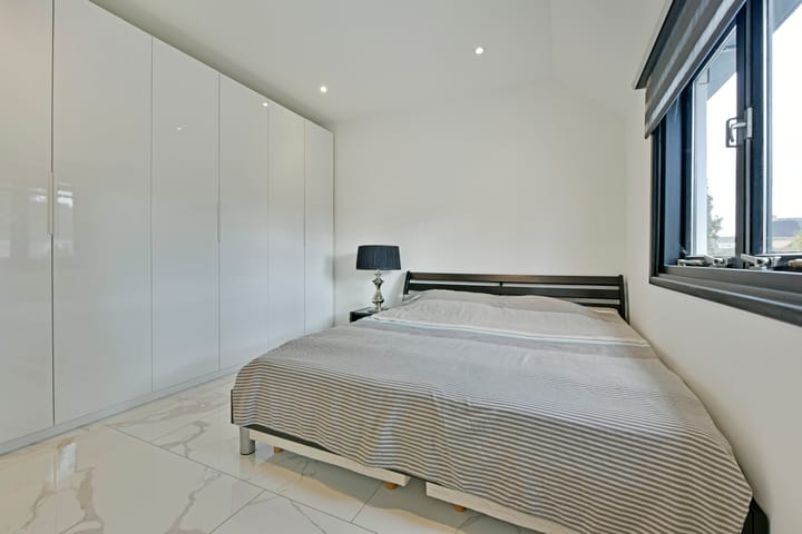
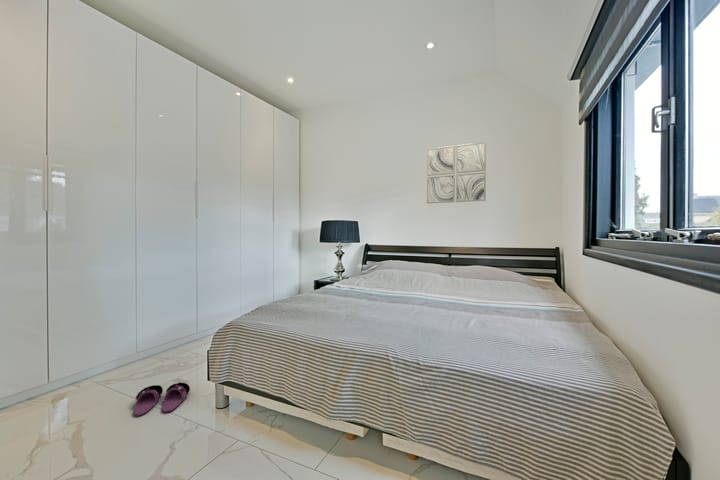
+ wall art (454, 173)
+ slippers (160, 394)
